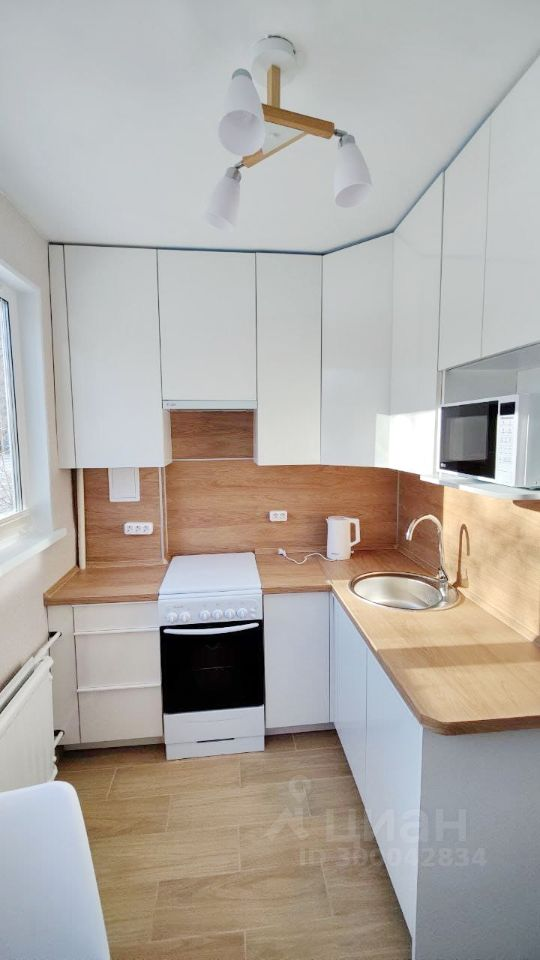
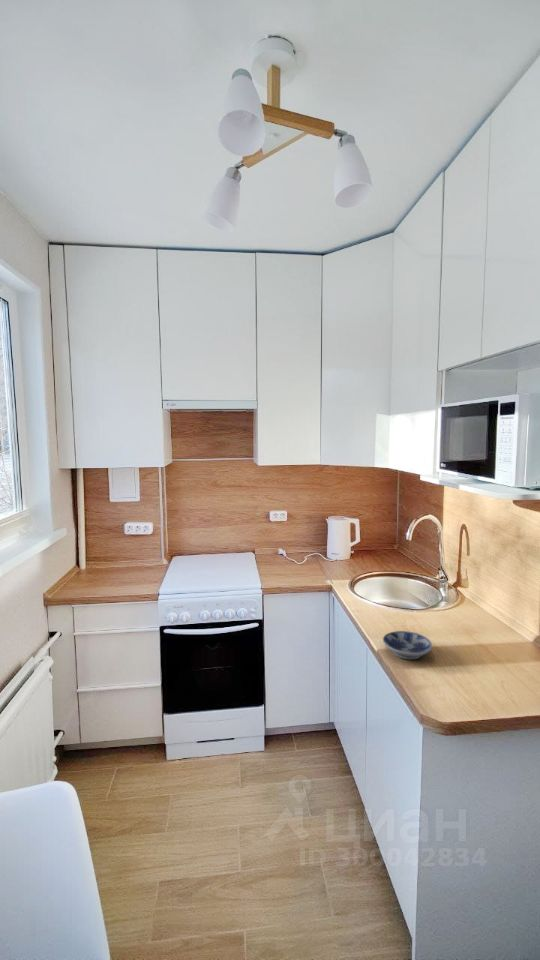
+ bowl (406, 646)
